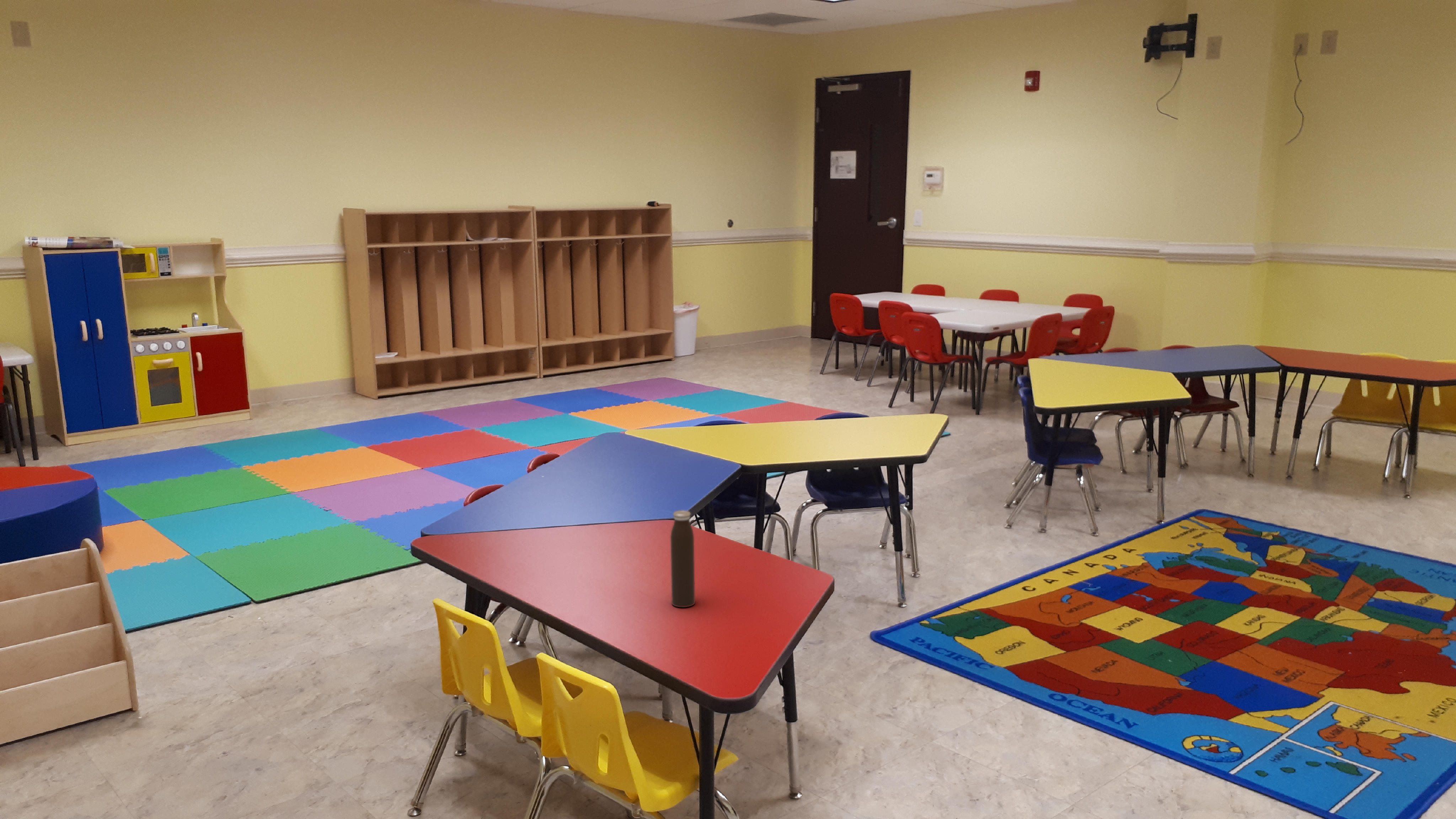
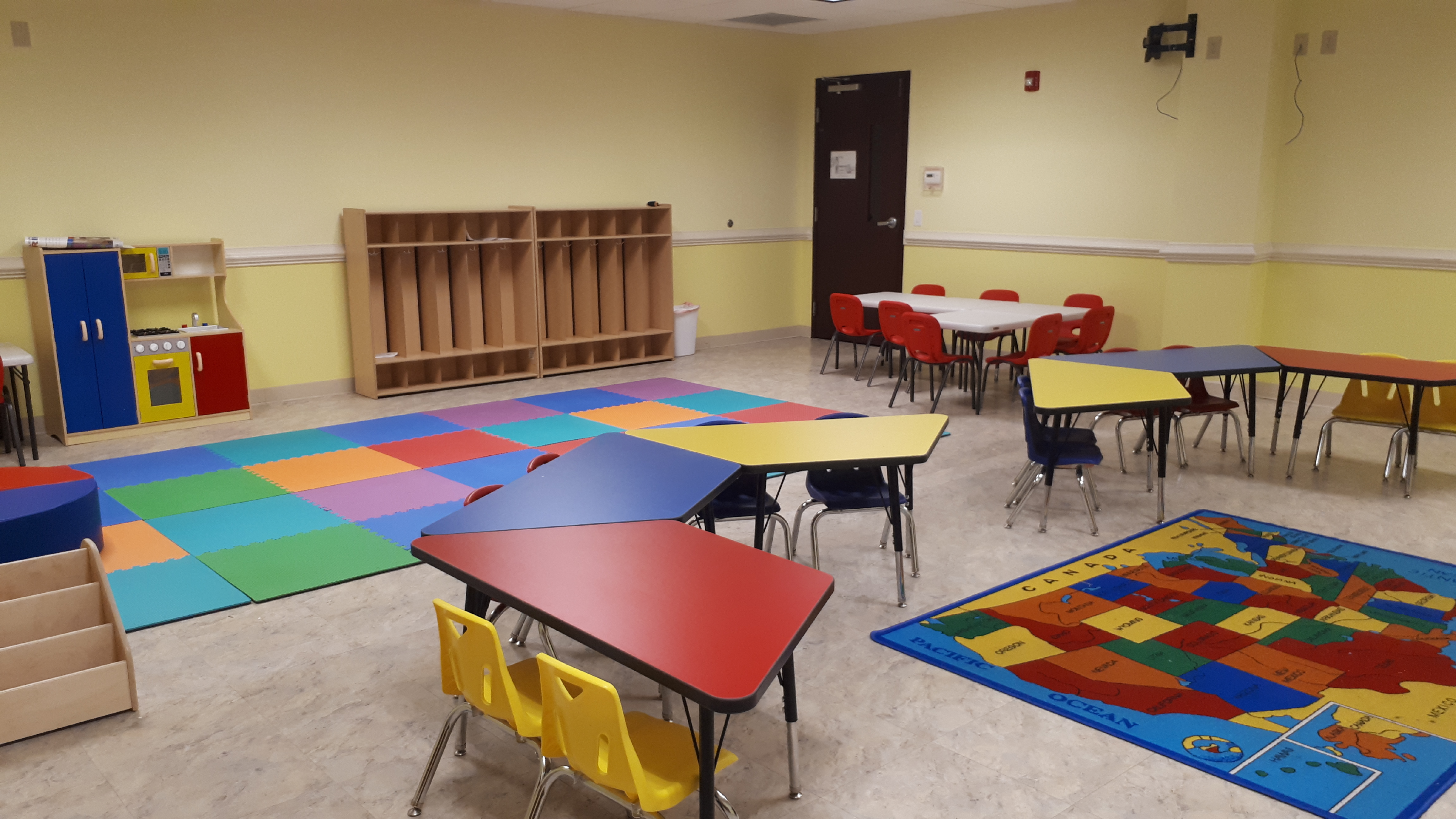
- water bottle (682, 558)
